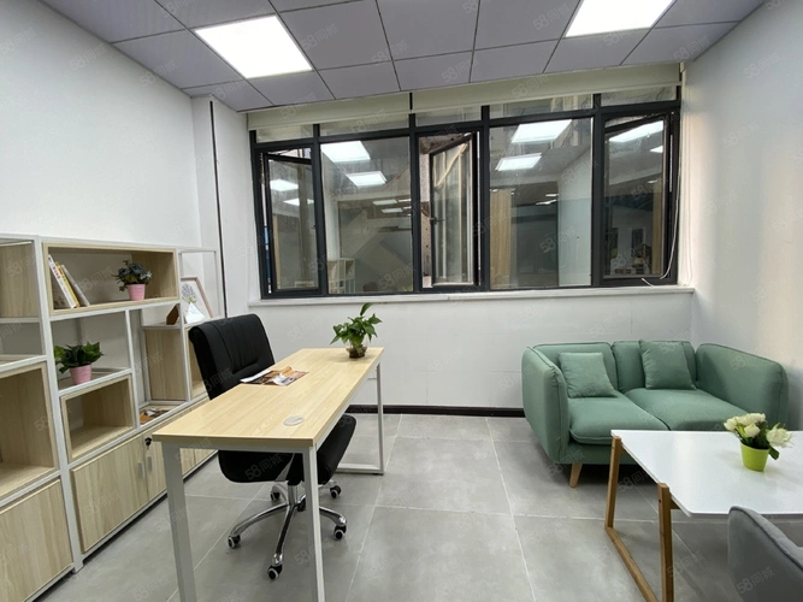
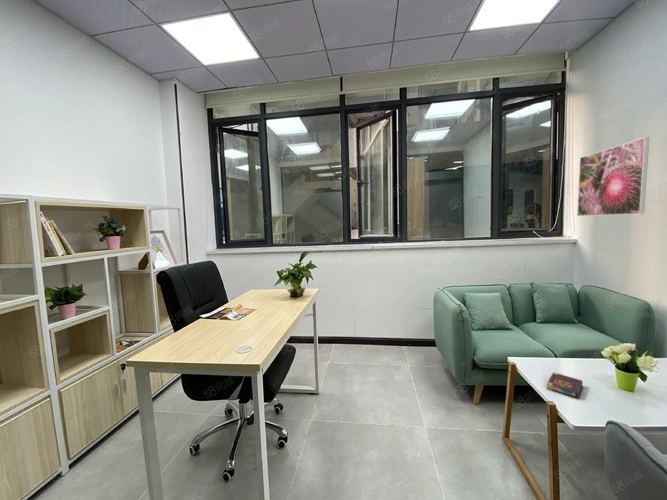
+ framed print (608, 182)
+ book (564, 384)
